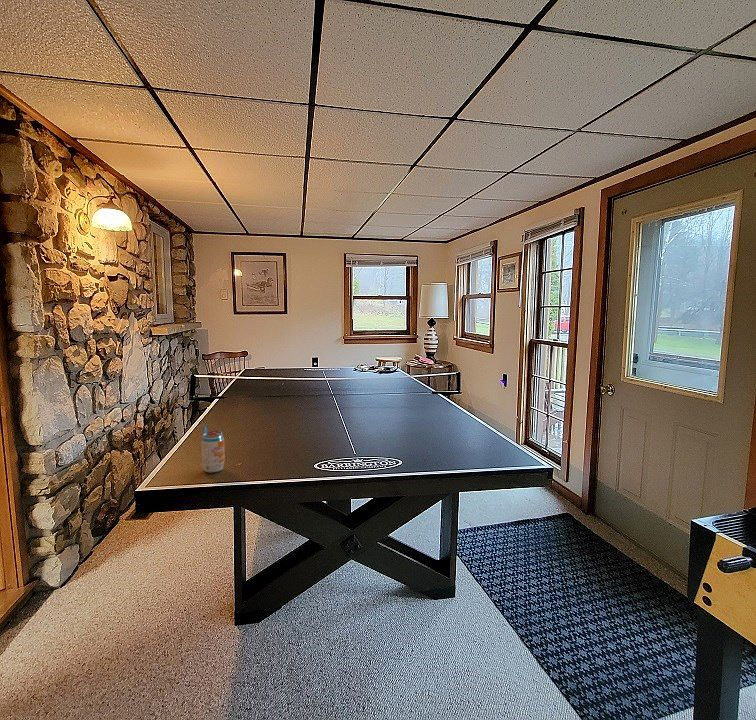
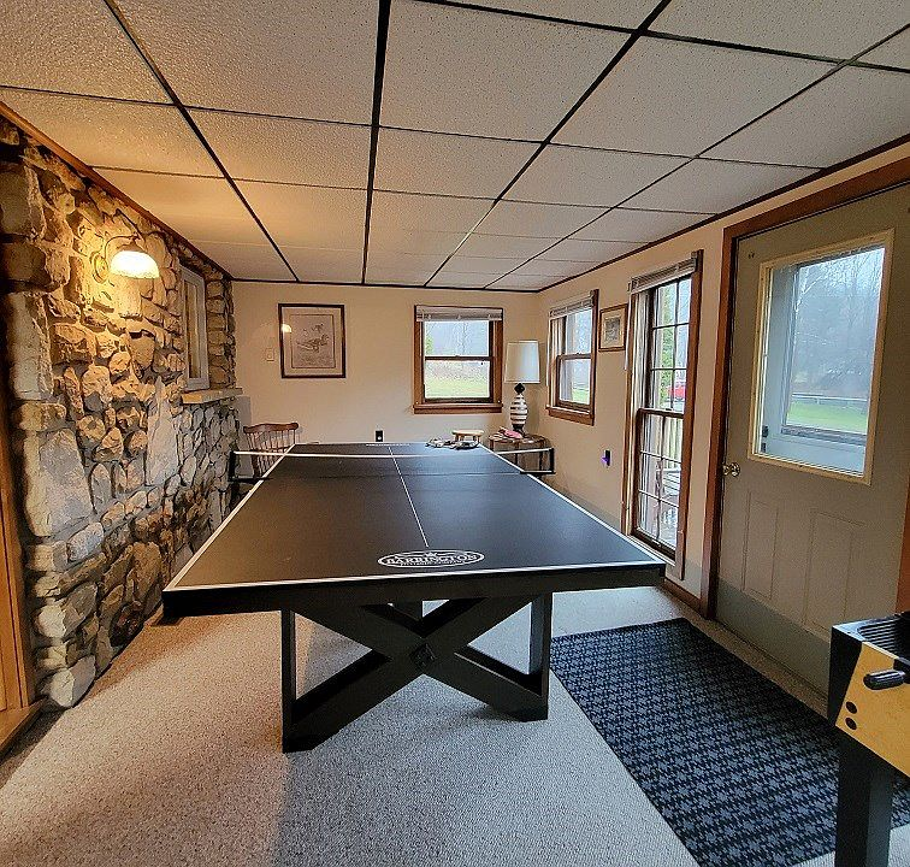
- beverage can (212, 447)
